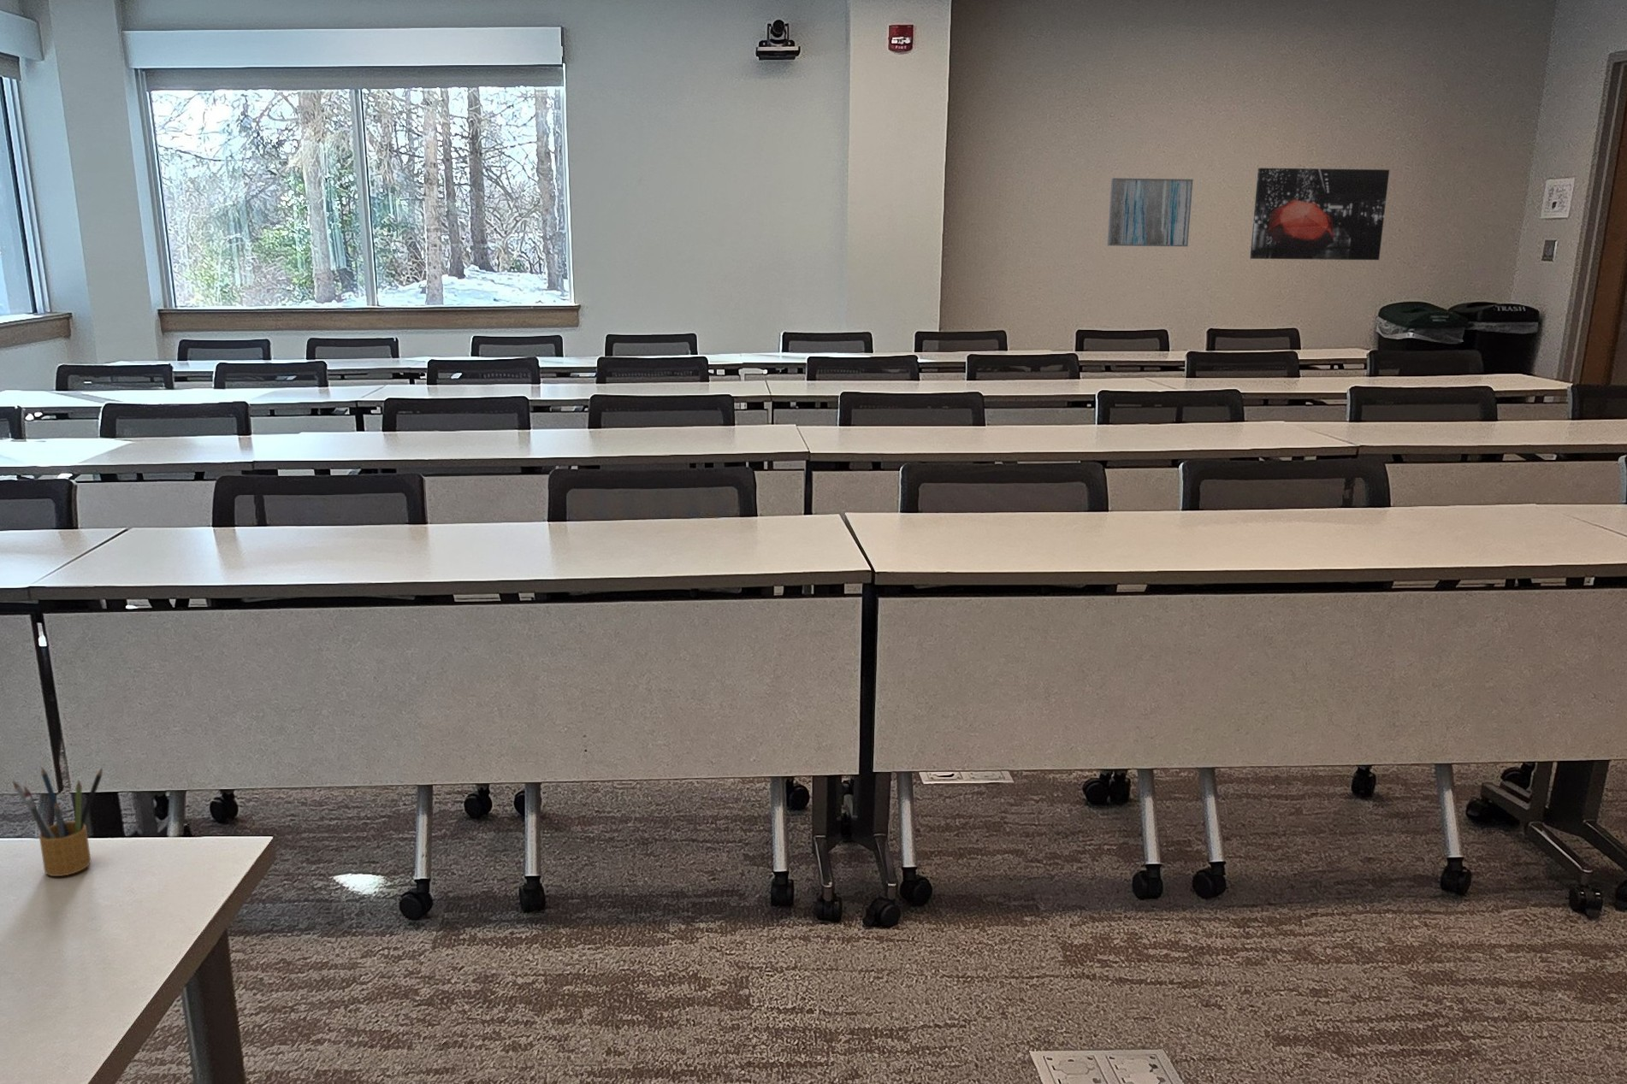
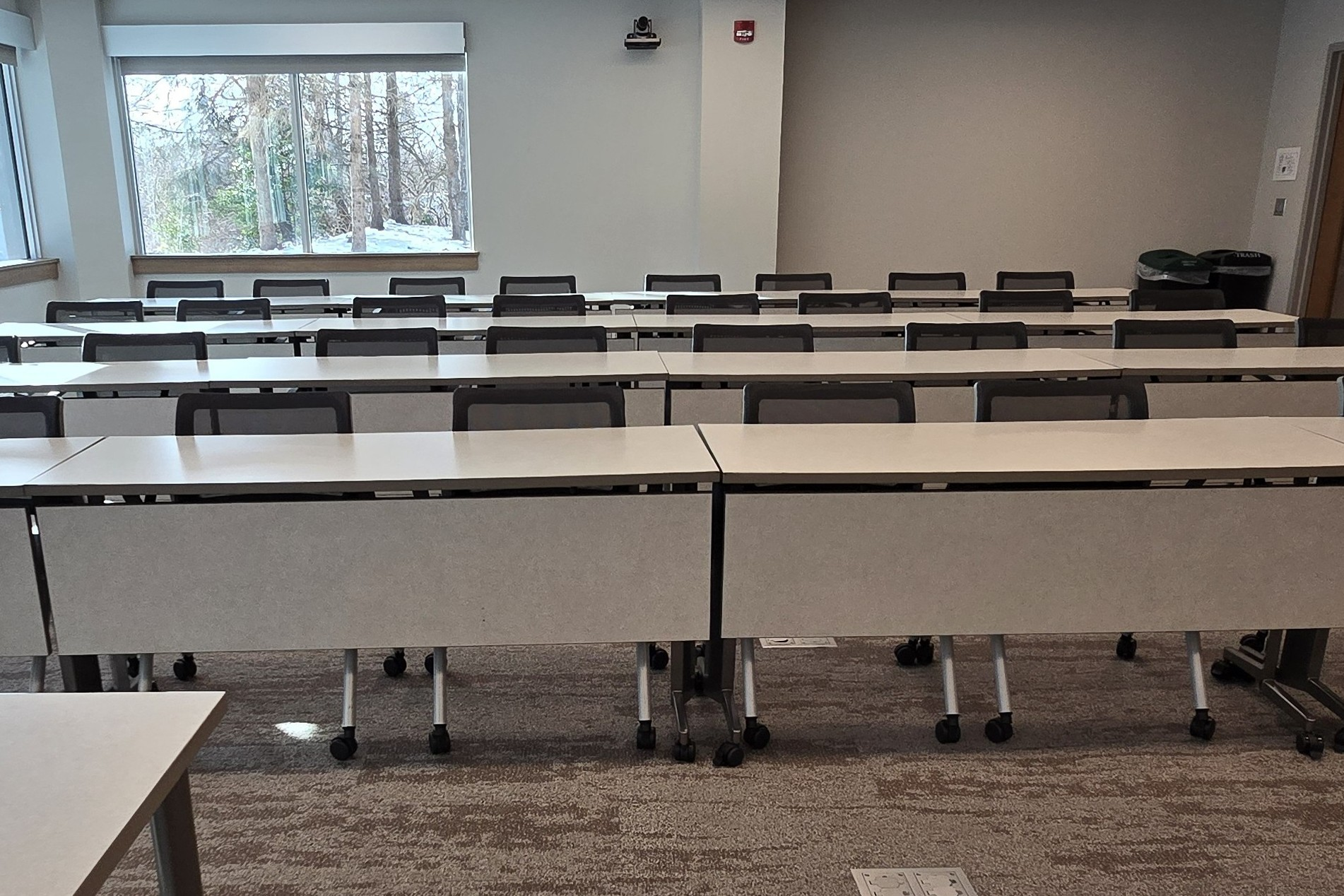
- pencil box (63, 820)
- wall art (1320, 214)
- wall art (1150, 212)
